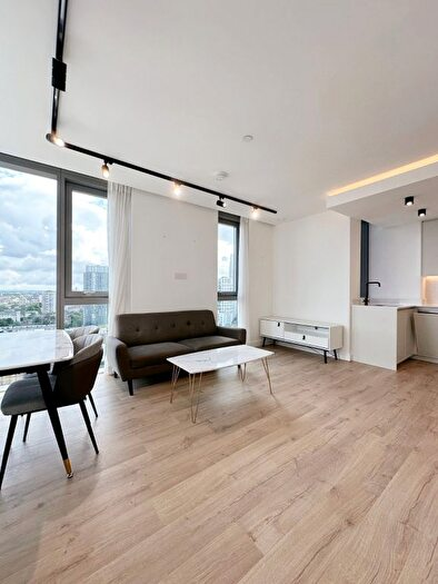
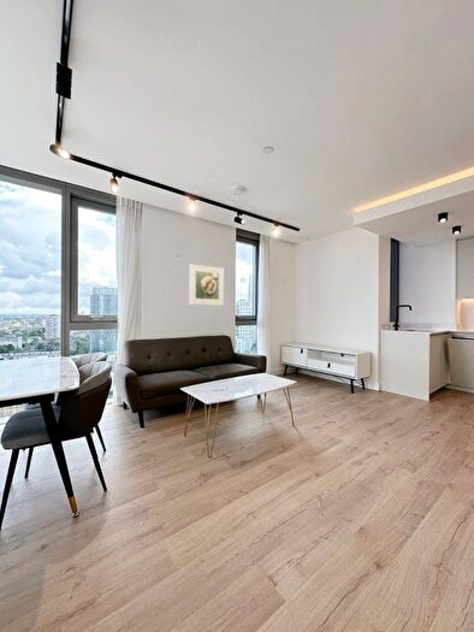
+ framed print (207, 285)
